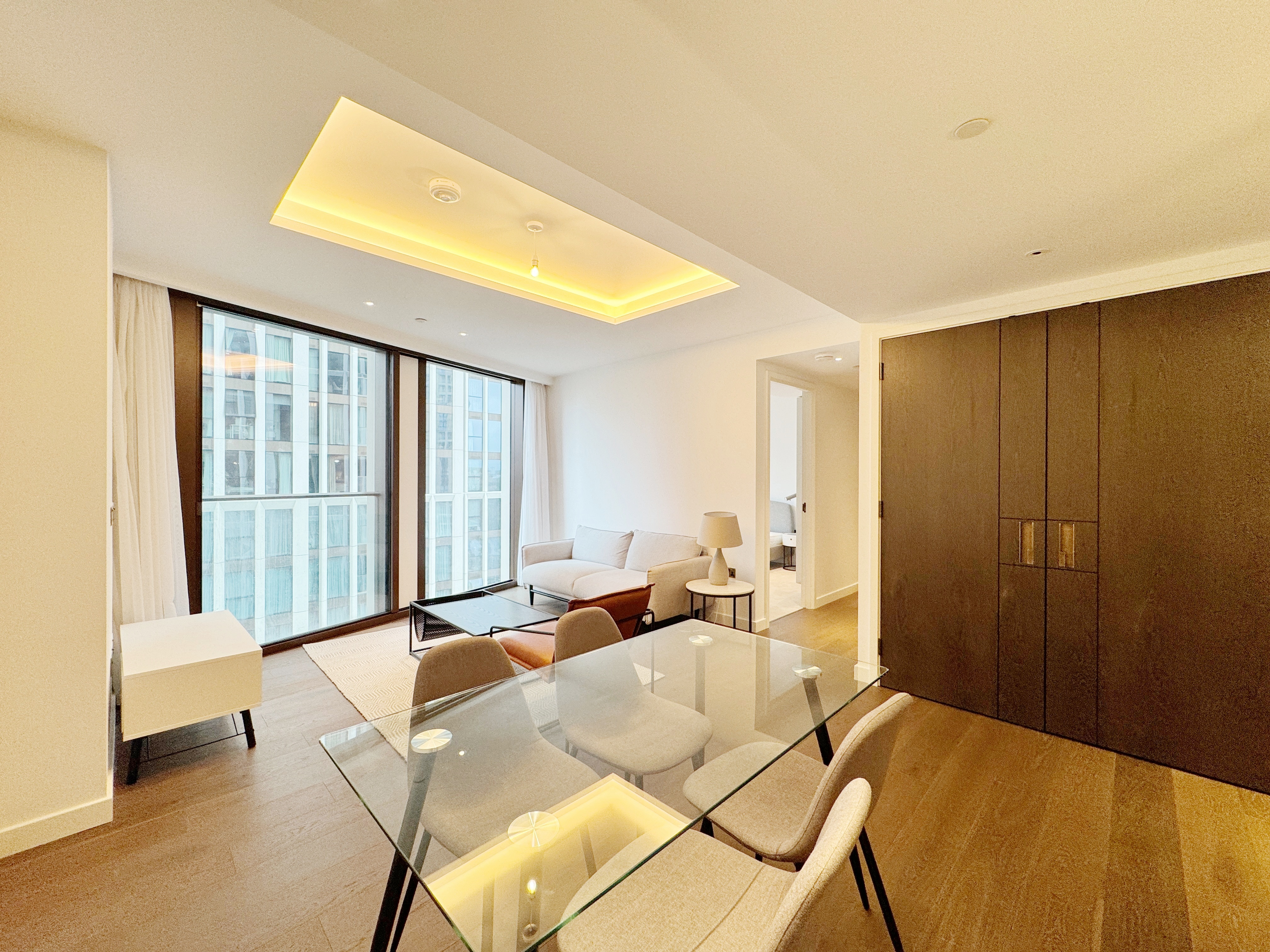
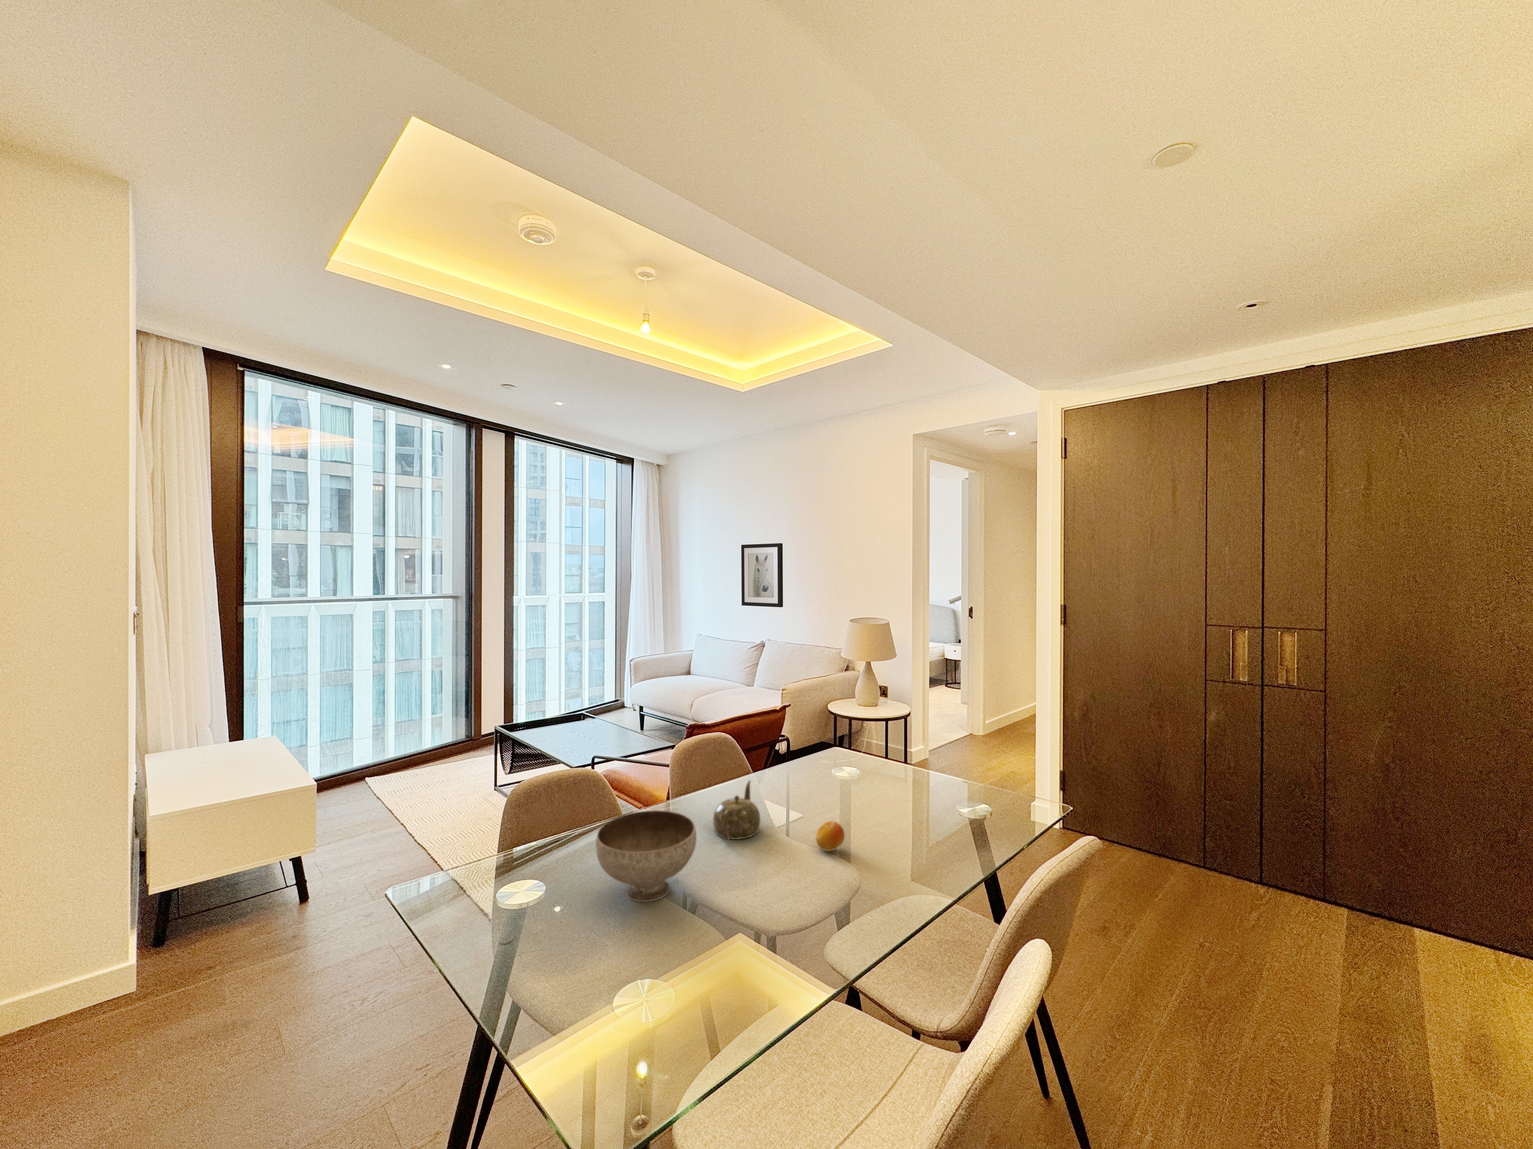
+ wall art (762, 574)
+ teapot (738, 811)
+ bowl (647, 859)
+ fruit (830, 836)
